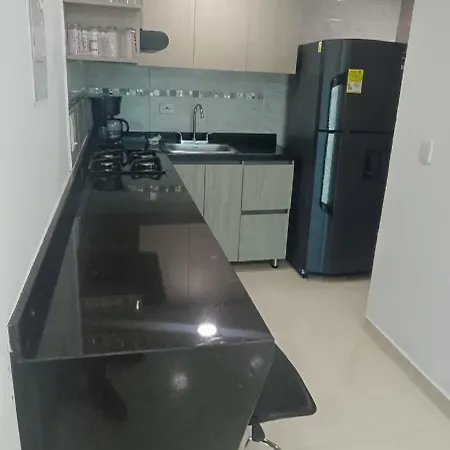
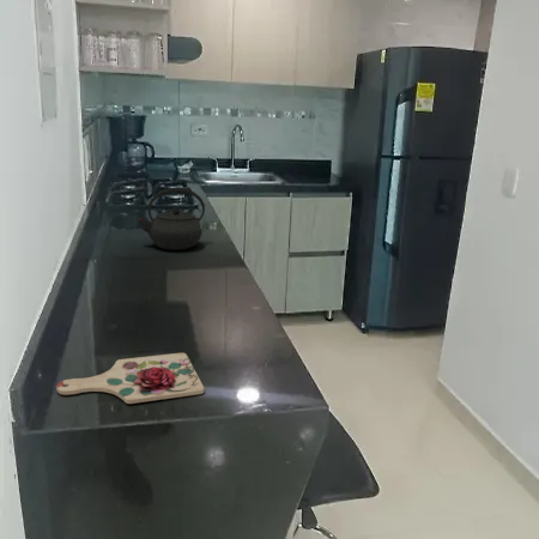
+ cutting board (128, 374)
+ kettle (171, 217)
